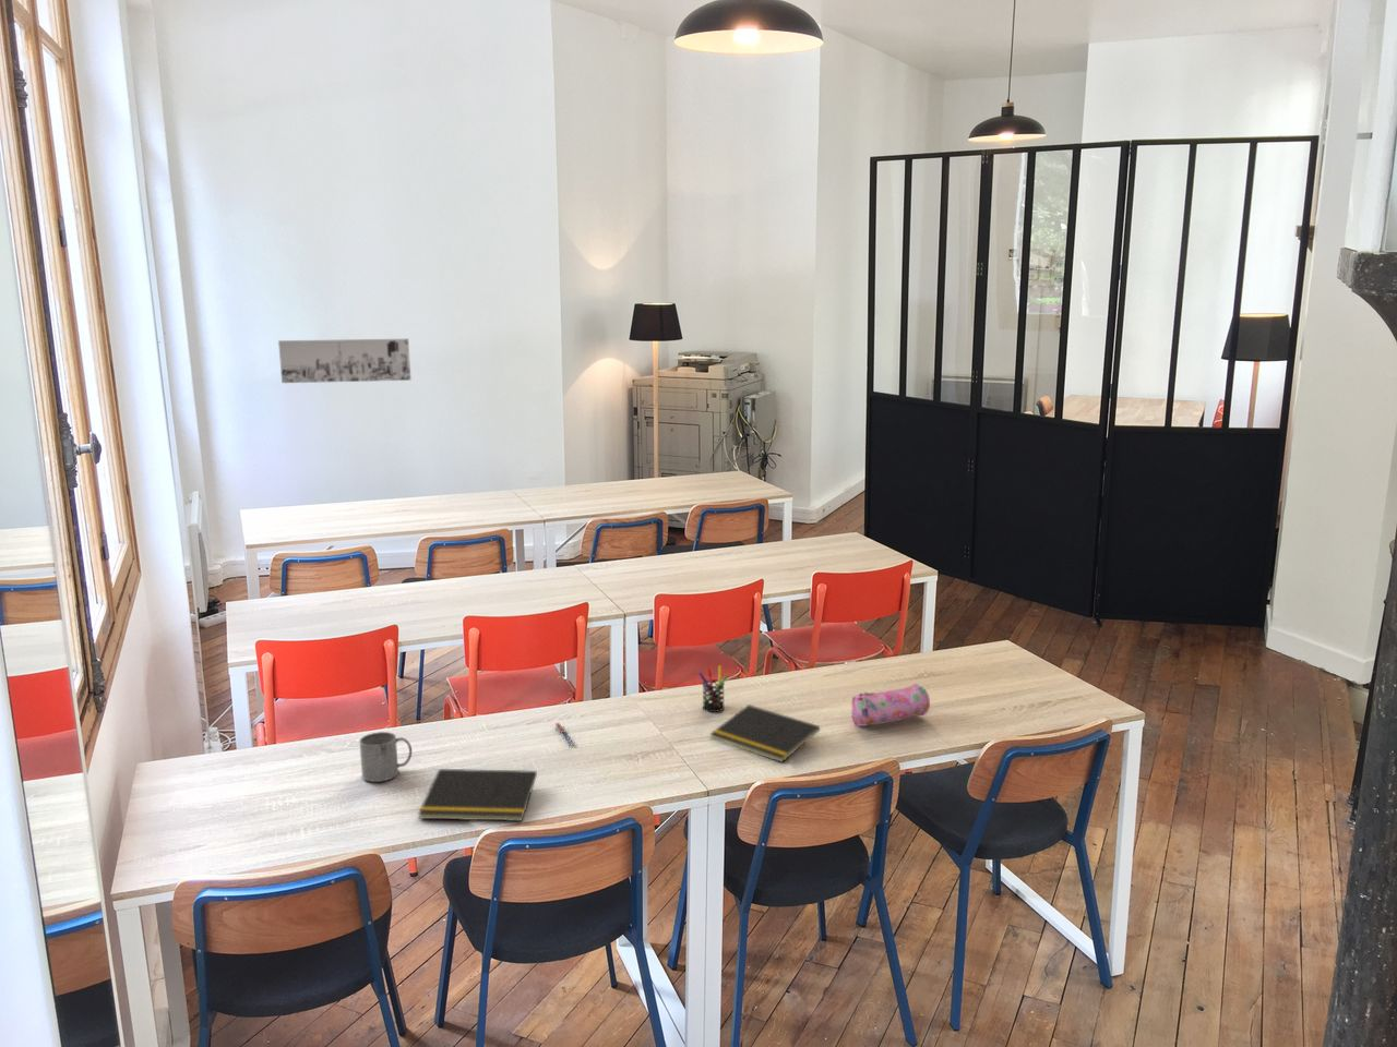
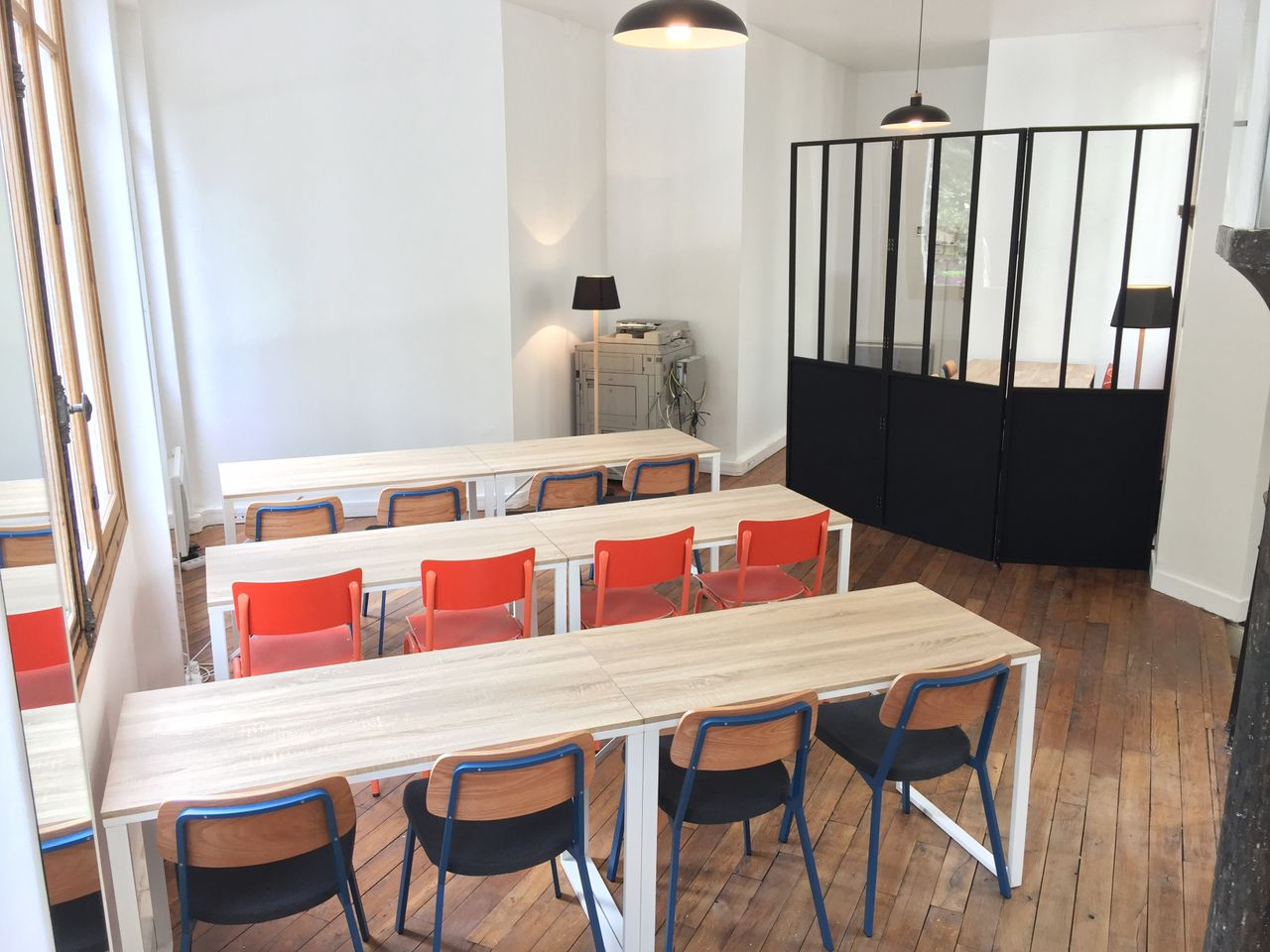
- notepad (480, 794)
- wall art (345, 360)
- pen (564, 732)
- pencil case (889, 705)
- mug (386, 754)
- notepad (765, 731)
- pen holder (715, 687)
